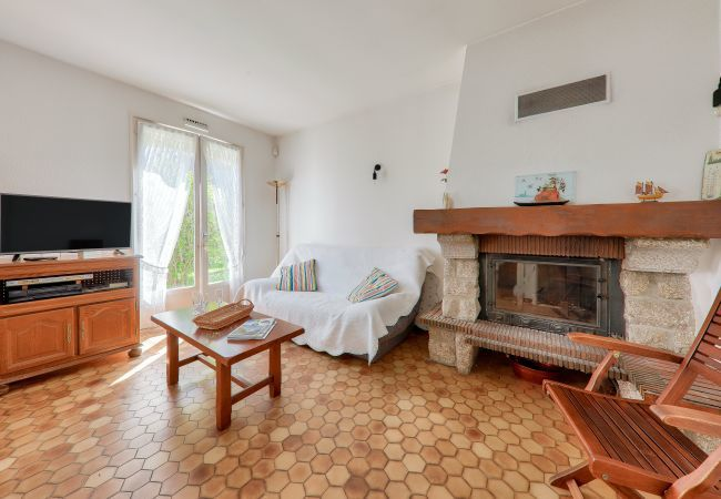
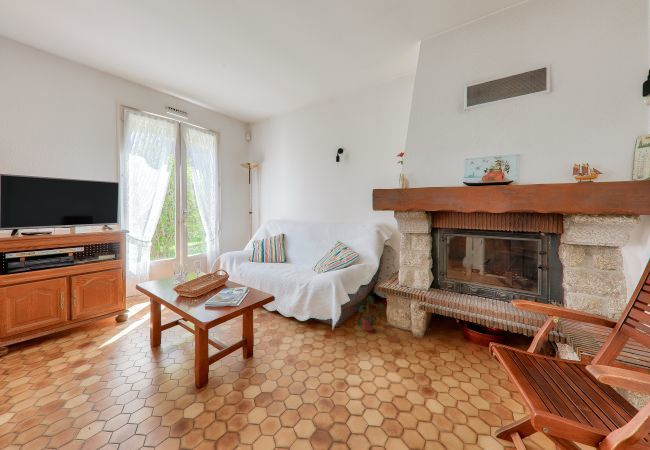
+ potted plant (368, 311)
